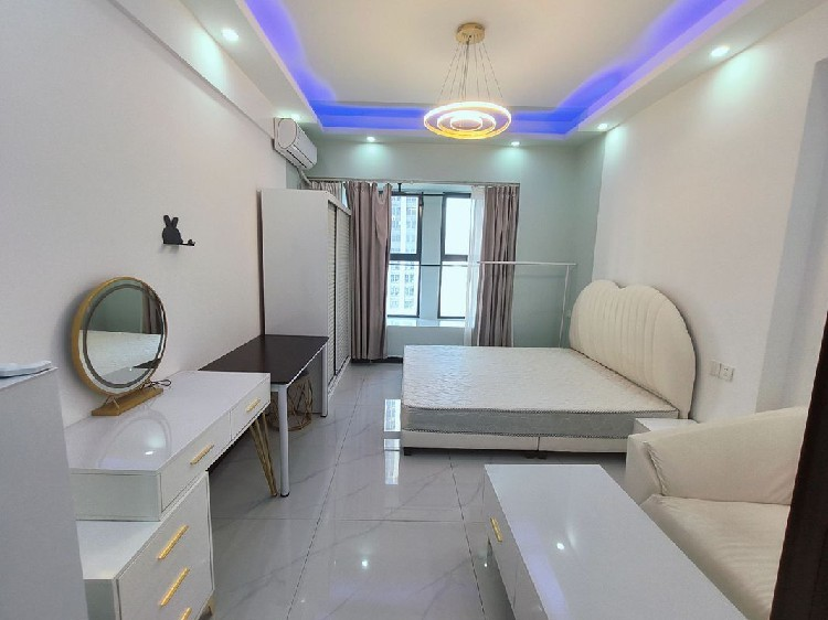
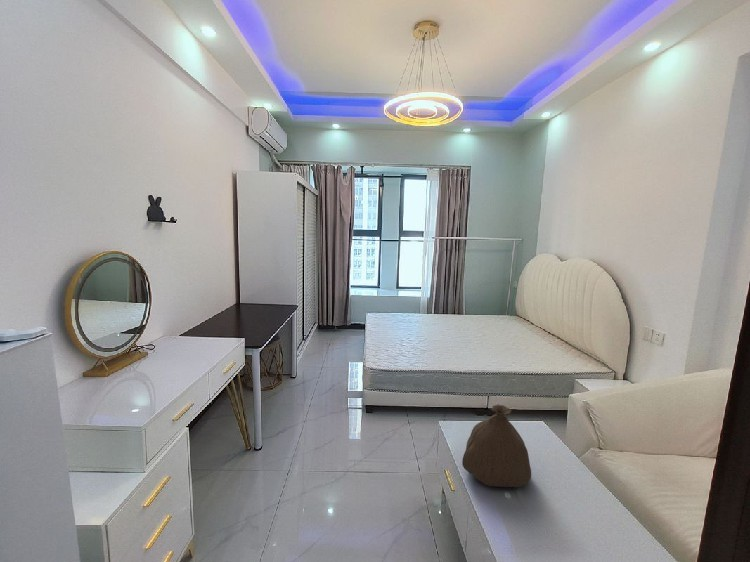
+ bag (497, 442)
